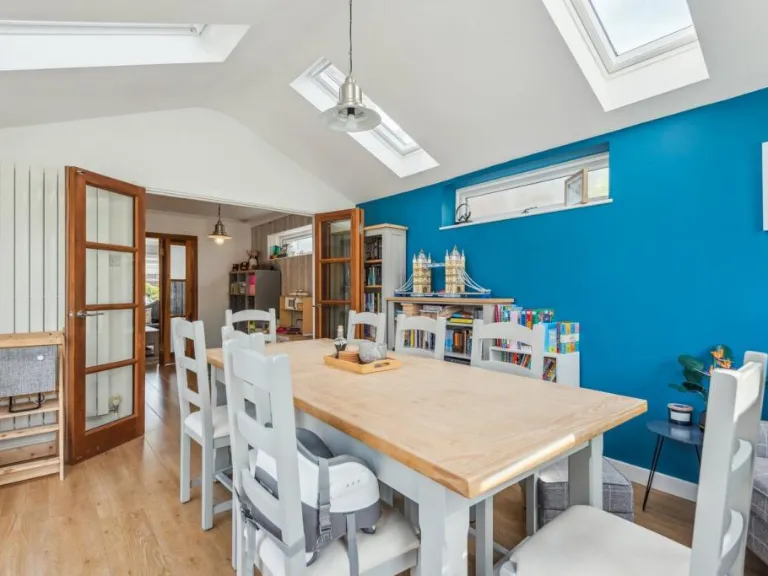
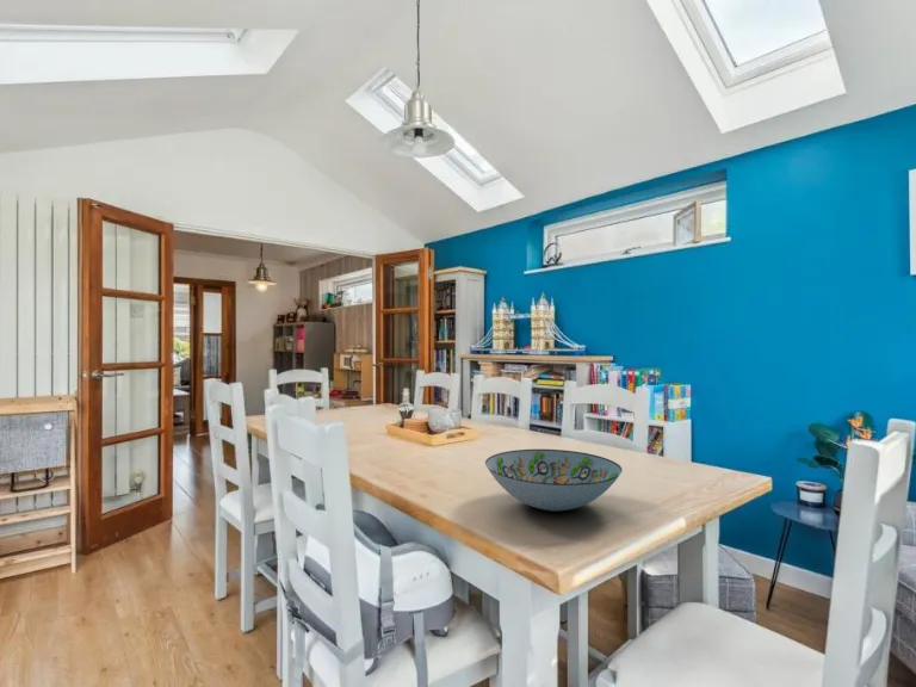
+ decorative bowl (551, 484)
